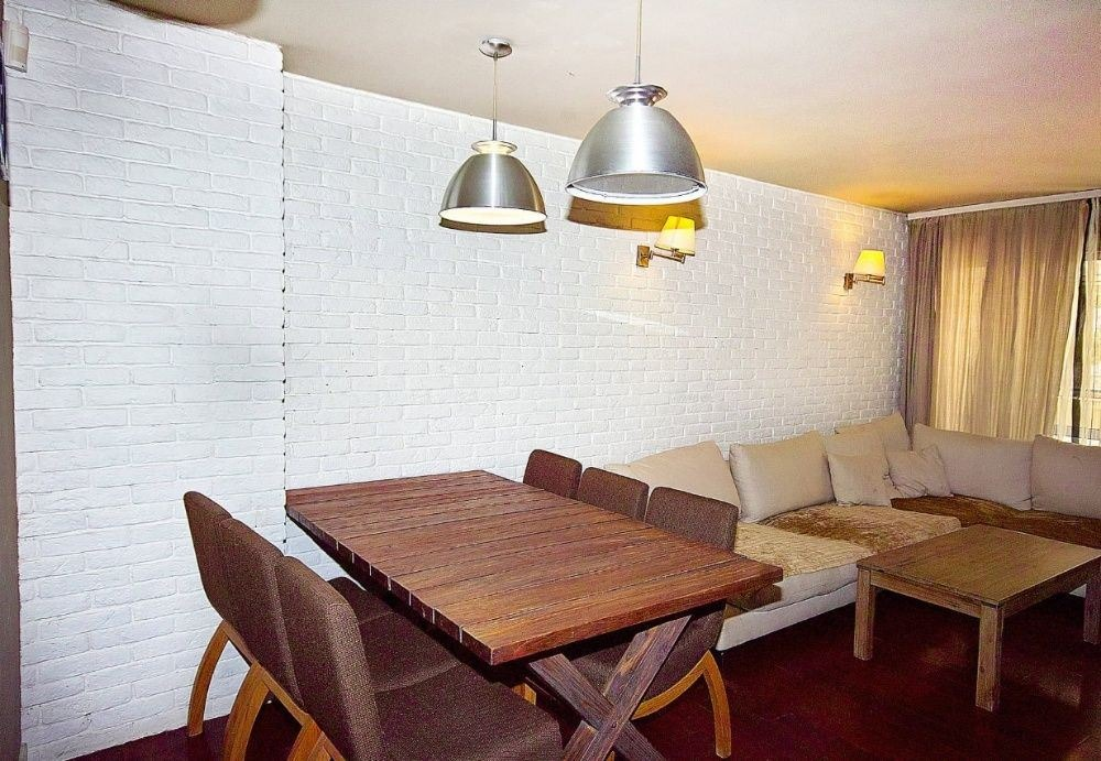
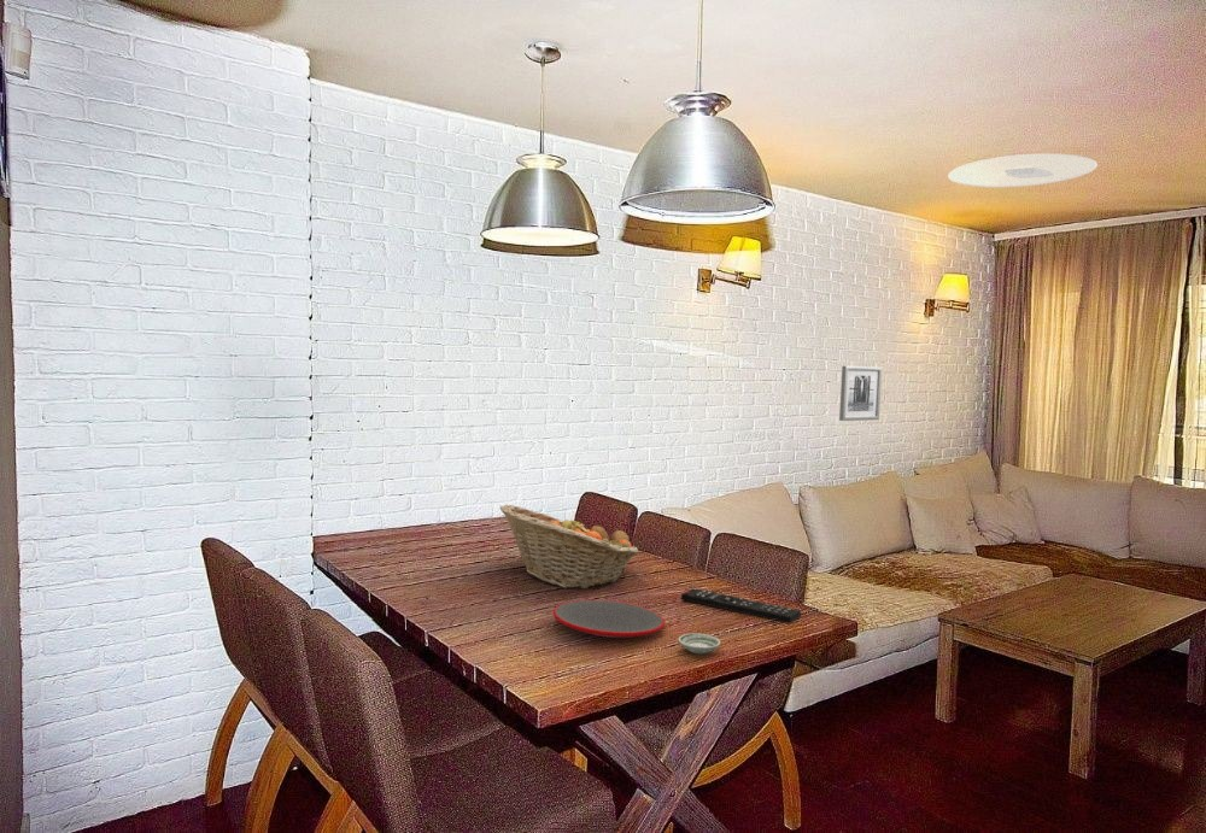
+ wall art (861, 393)
+ remote control (738, 603)
+ saucer (698, 645)
+ ceiling light (1019, 165)
+ fruit basket (567, 540)
+ plate (608, 618)
